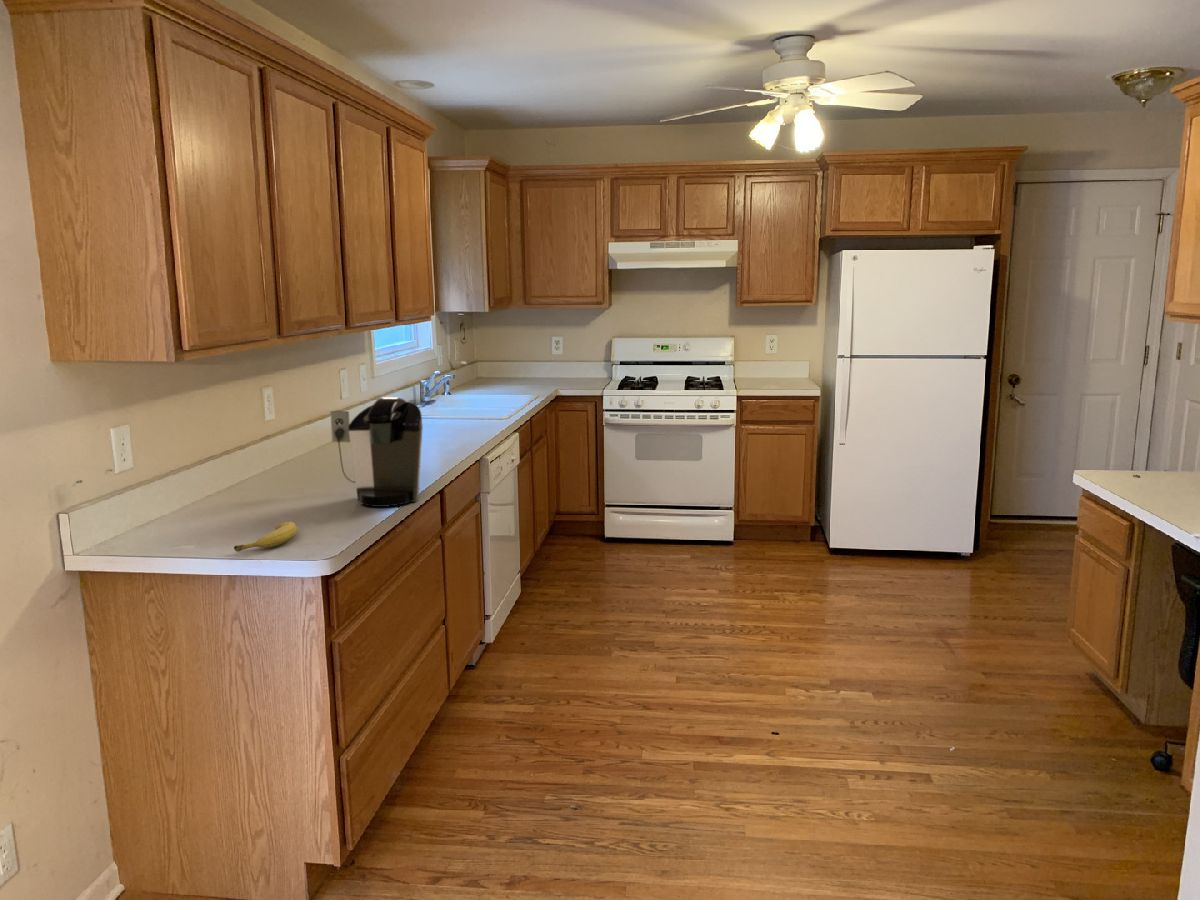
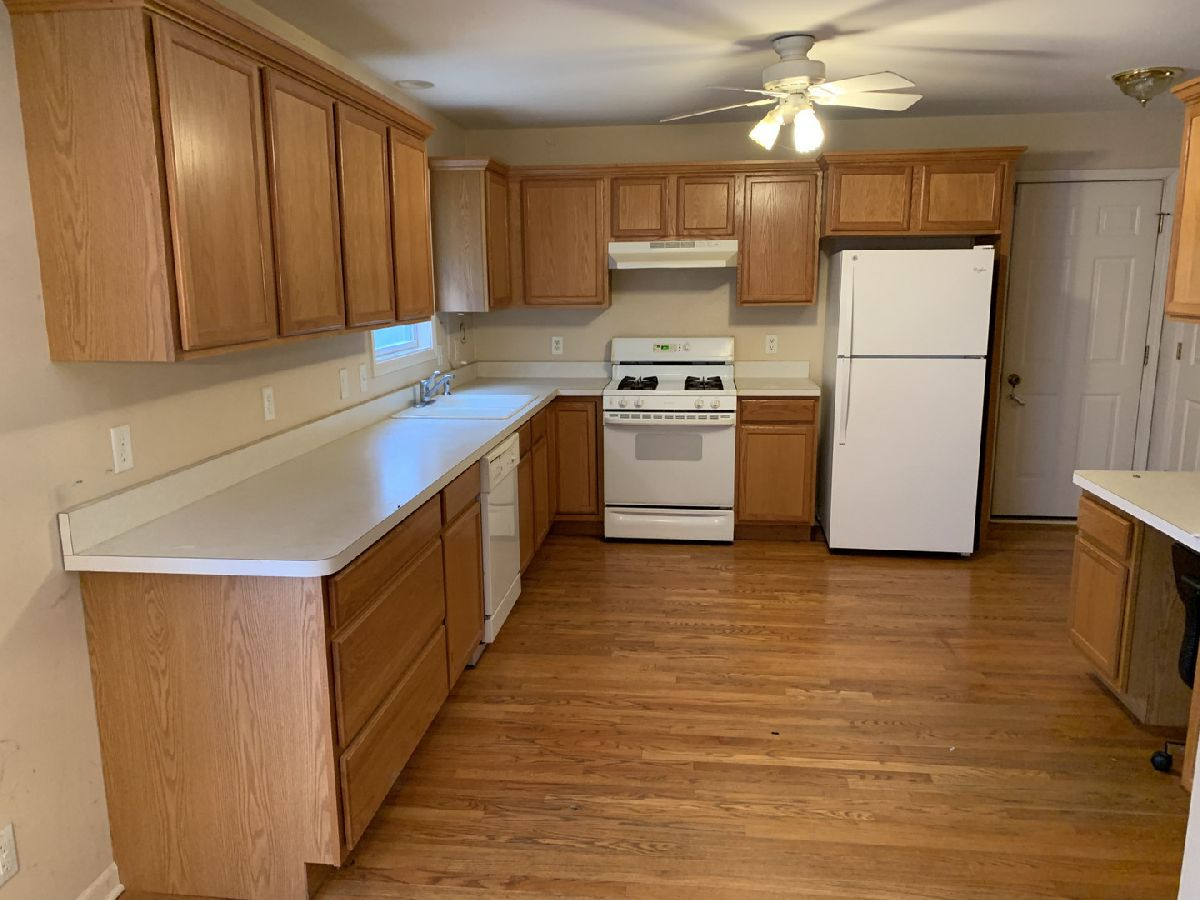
- coffee maker (370, 448)
- fruit (272, 534)
